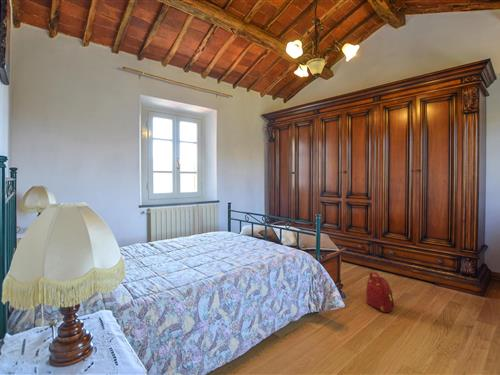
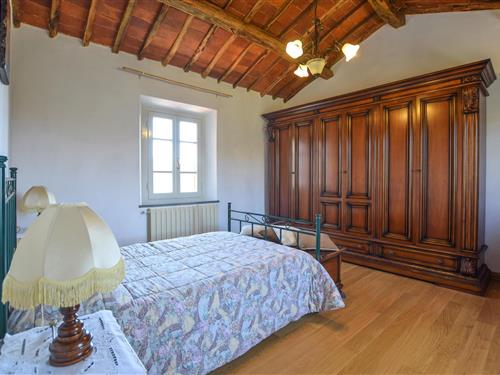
- backpack (379, 289)
